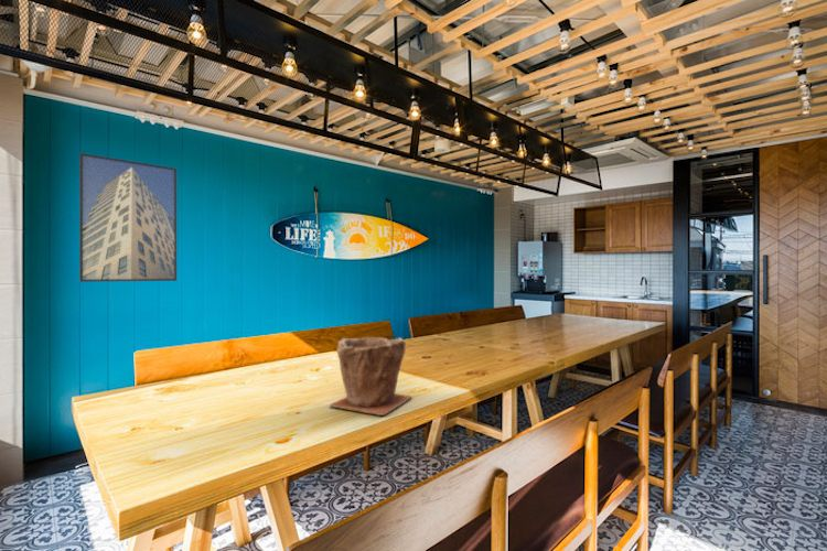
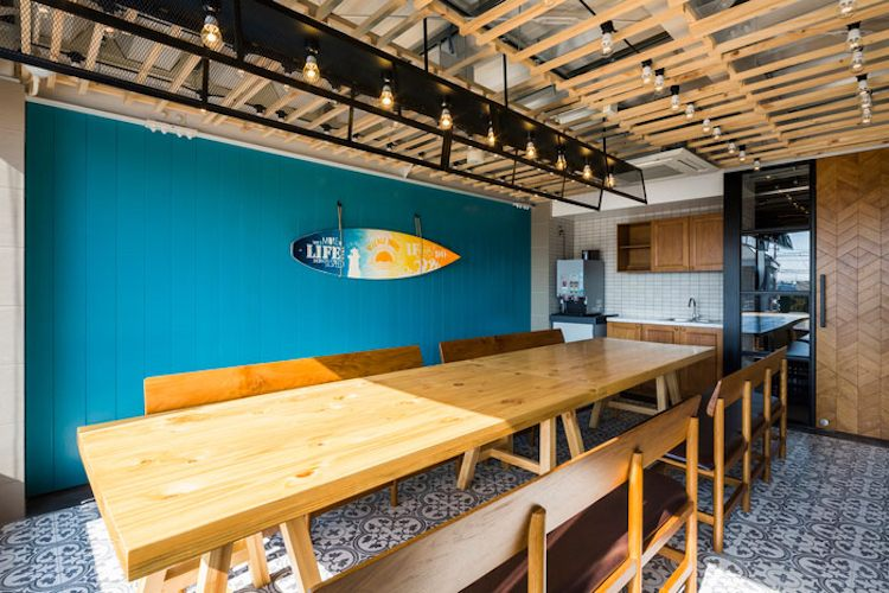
- plant pot (372, 369)
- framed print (131, 220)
